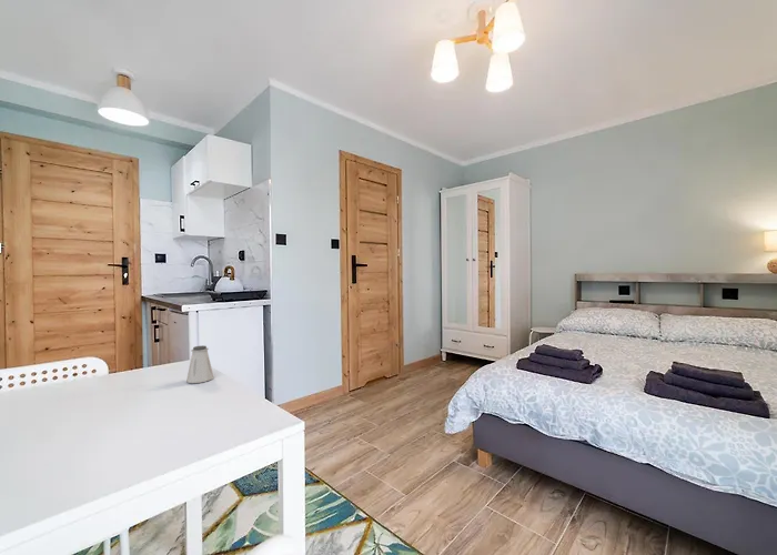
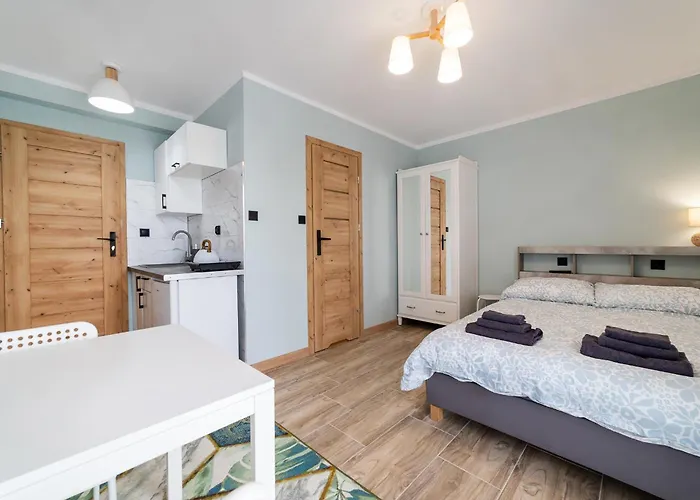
- saltshaker (200, 363)
